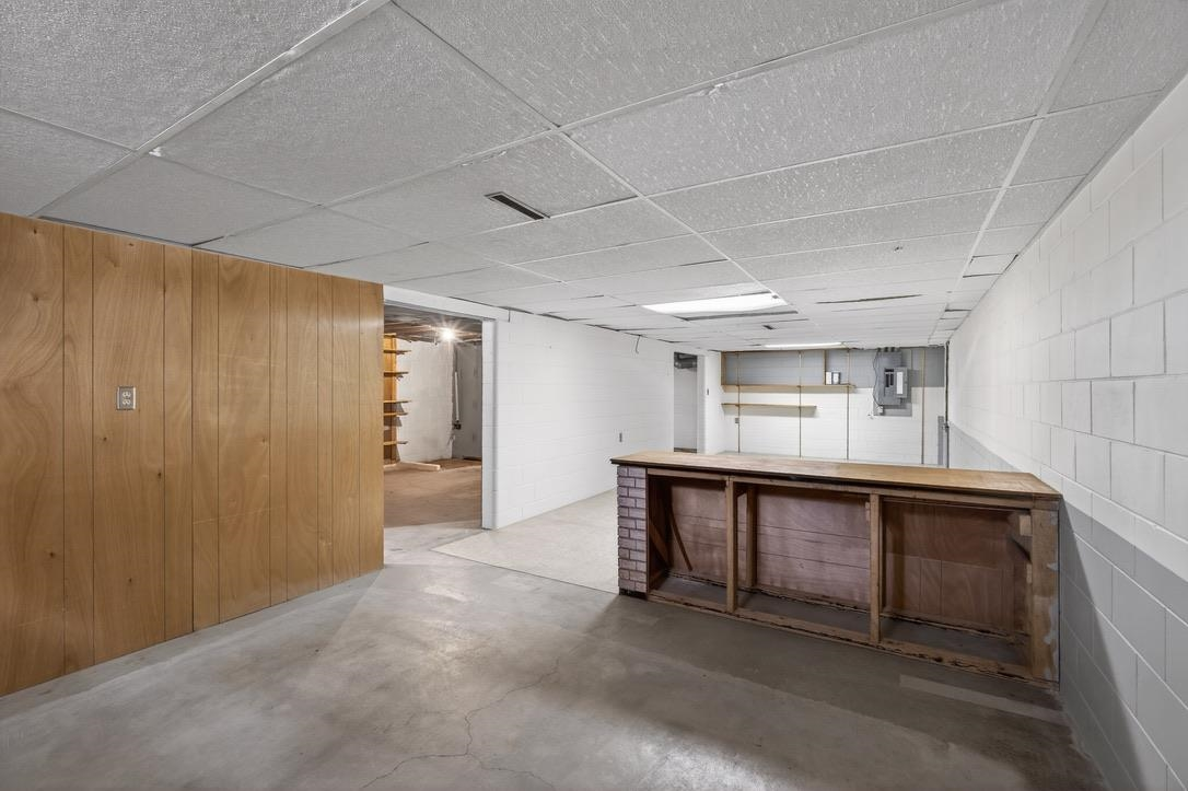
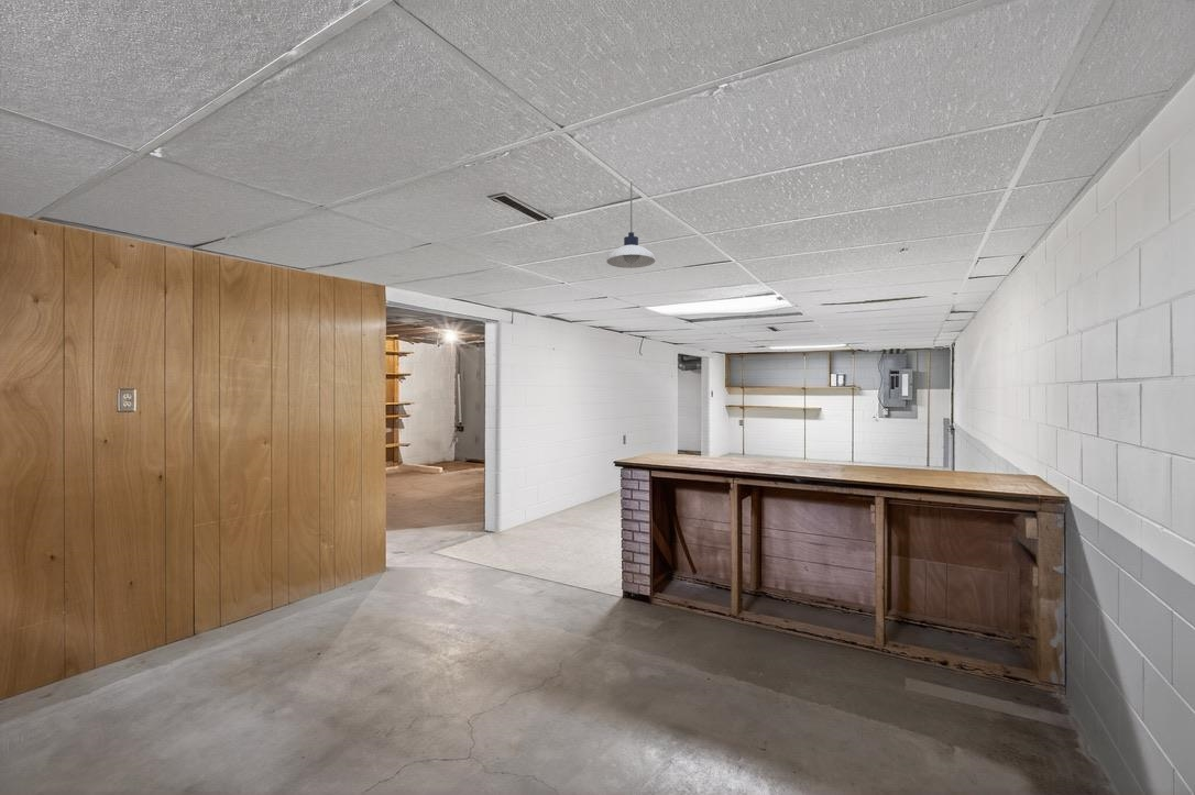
+ pendant light (631, 222)
